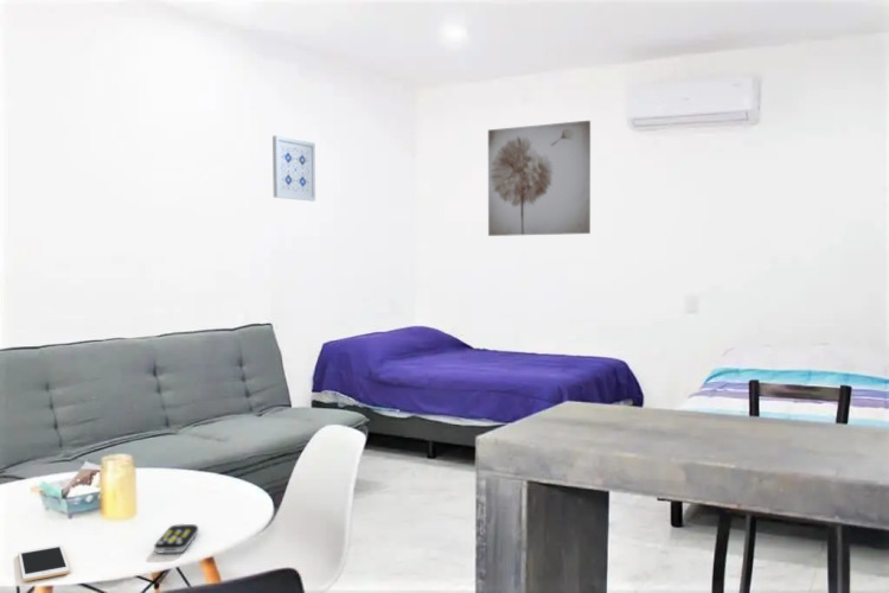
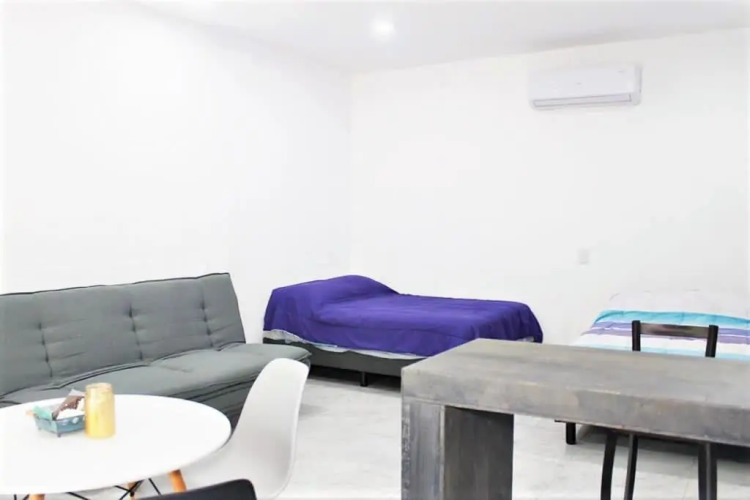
- cell phone (43, 561)
- wall art (294, 168)
- remote control (177, 537)
- wall art (537, 180)
